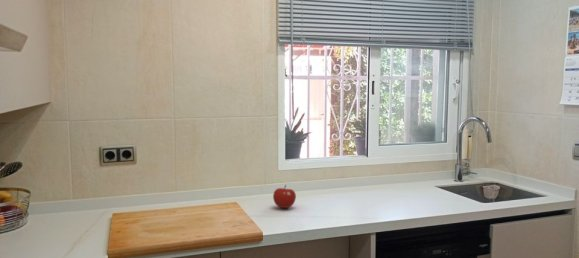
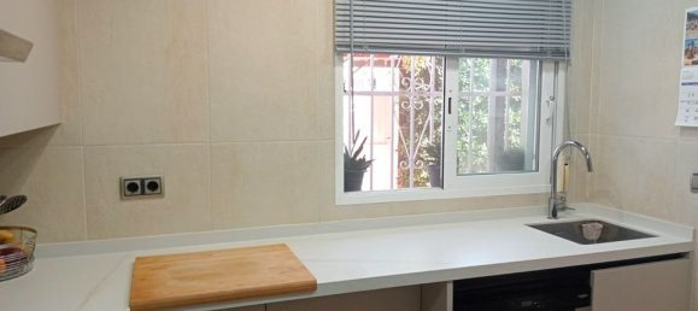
- fruit (284, 196)
